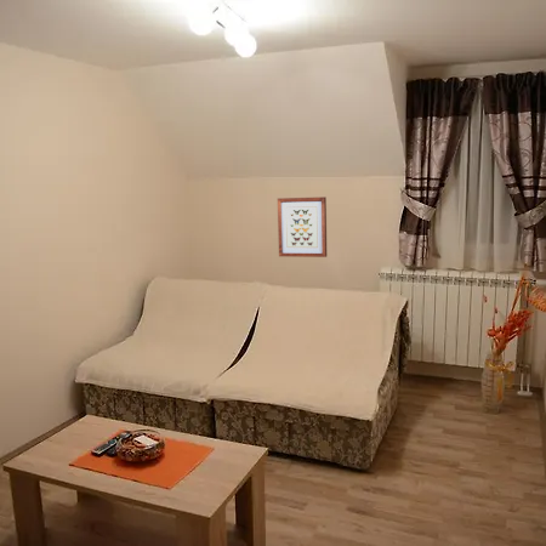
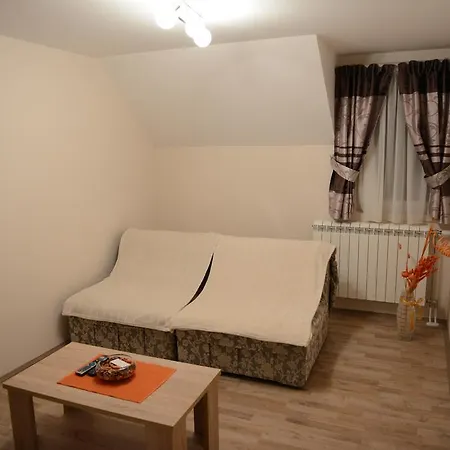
- wall art (301, 227)
